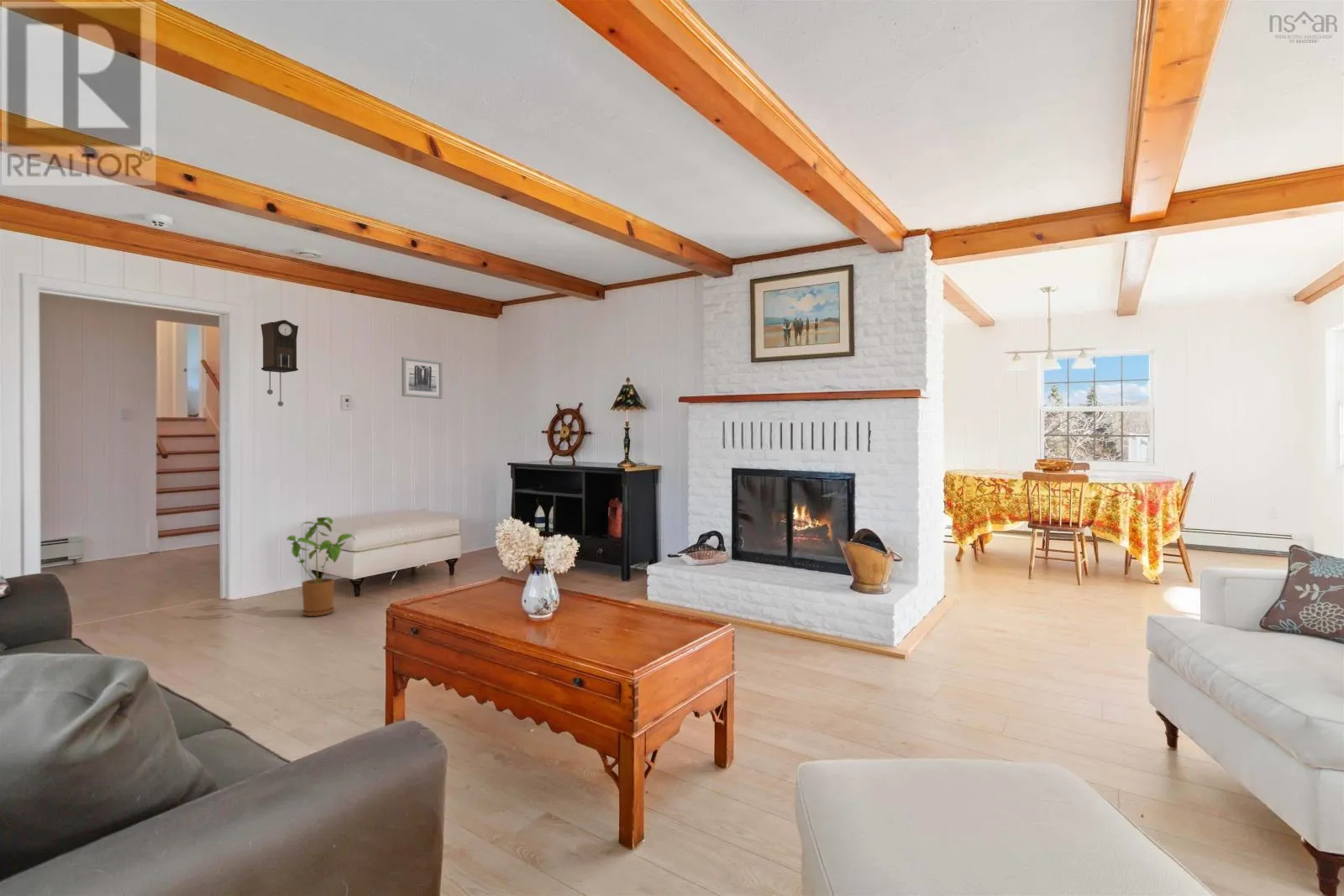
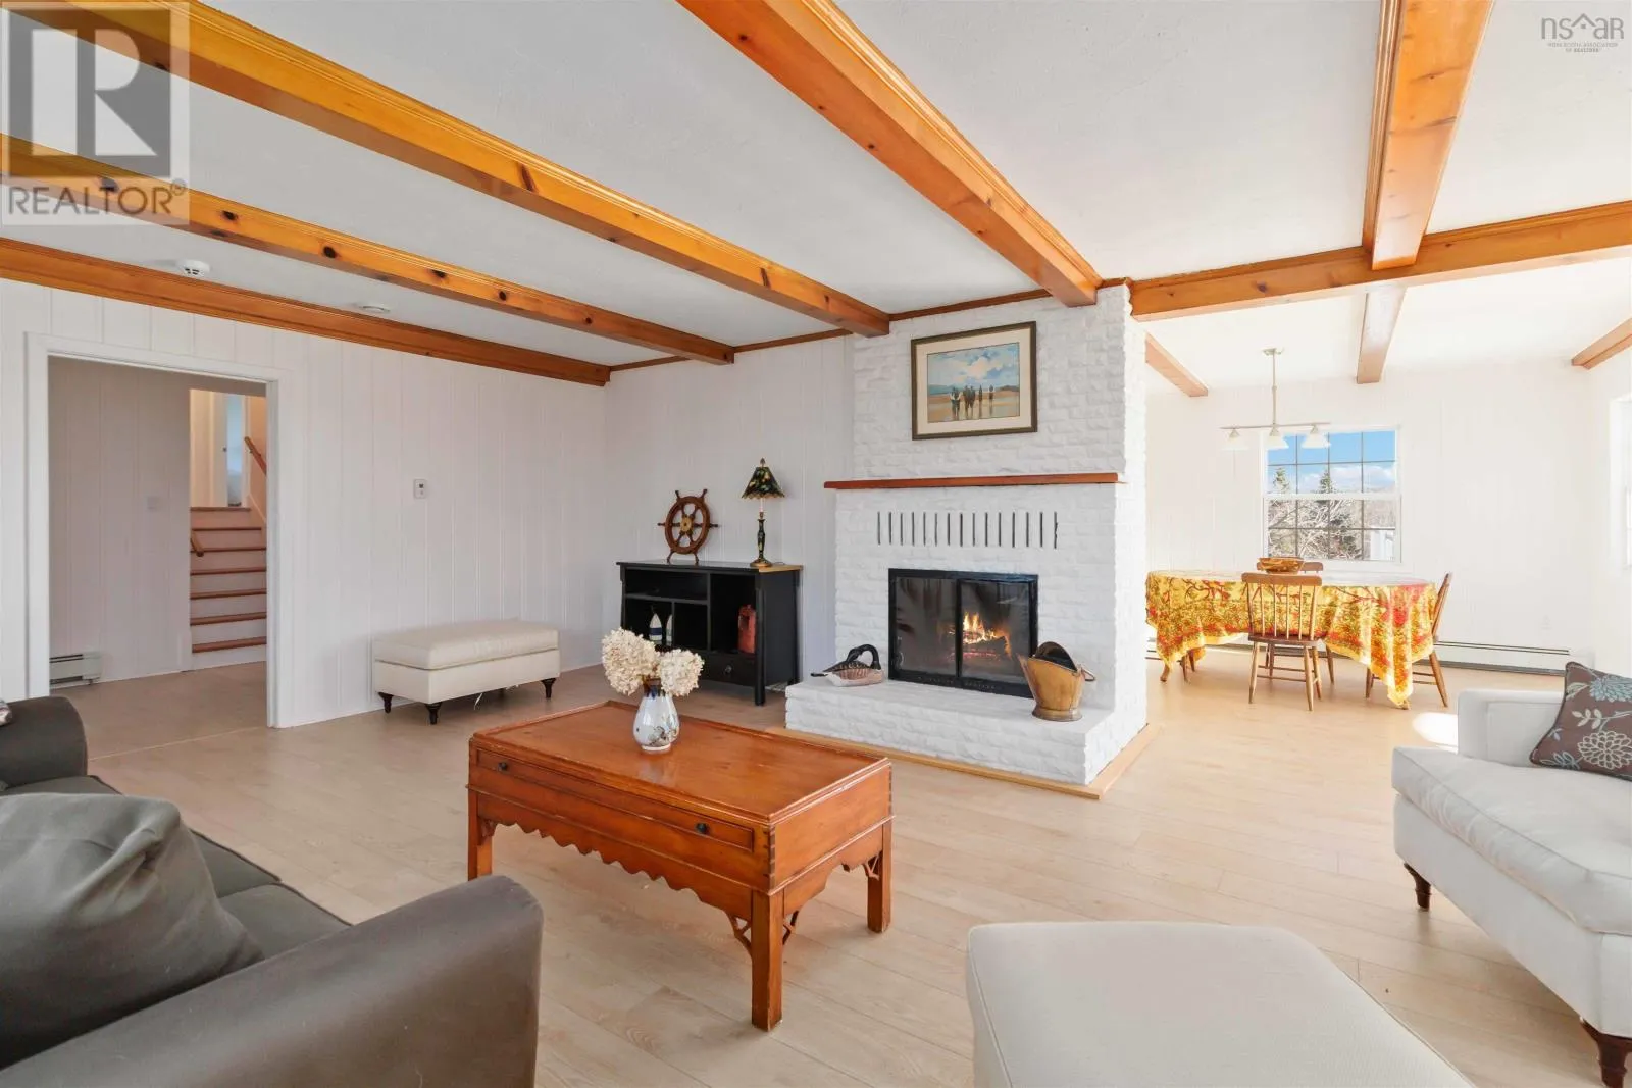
- wall art (423, 378)
- house plant (323, 565)
- pendulum clock (280, 363)
